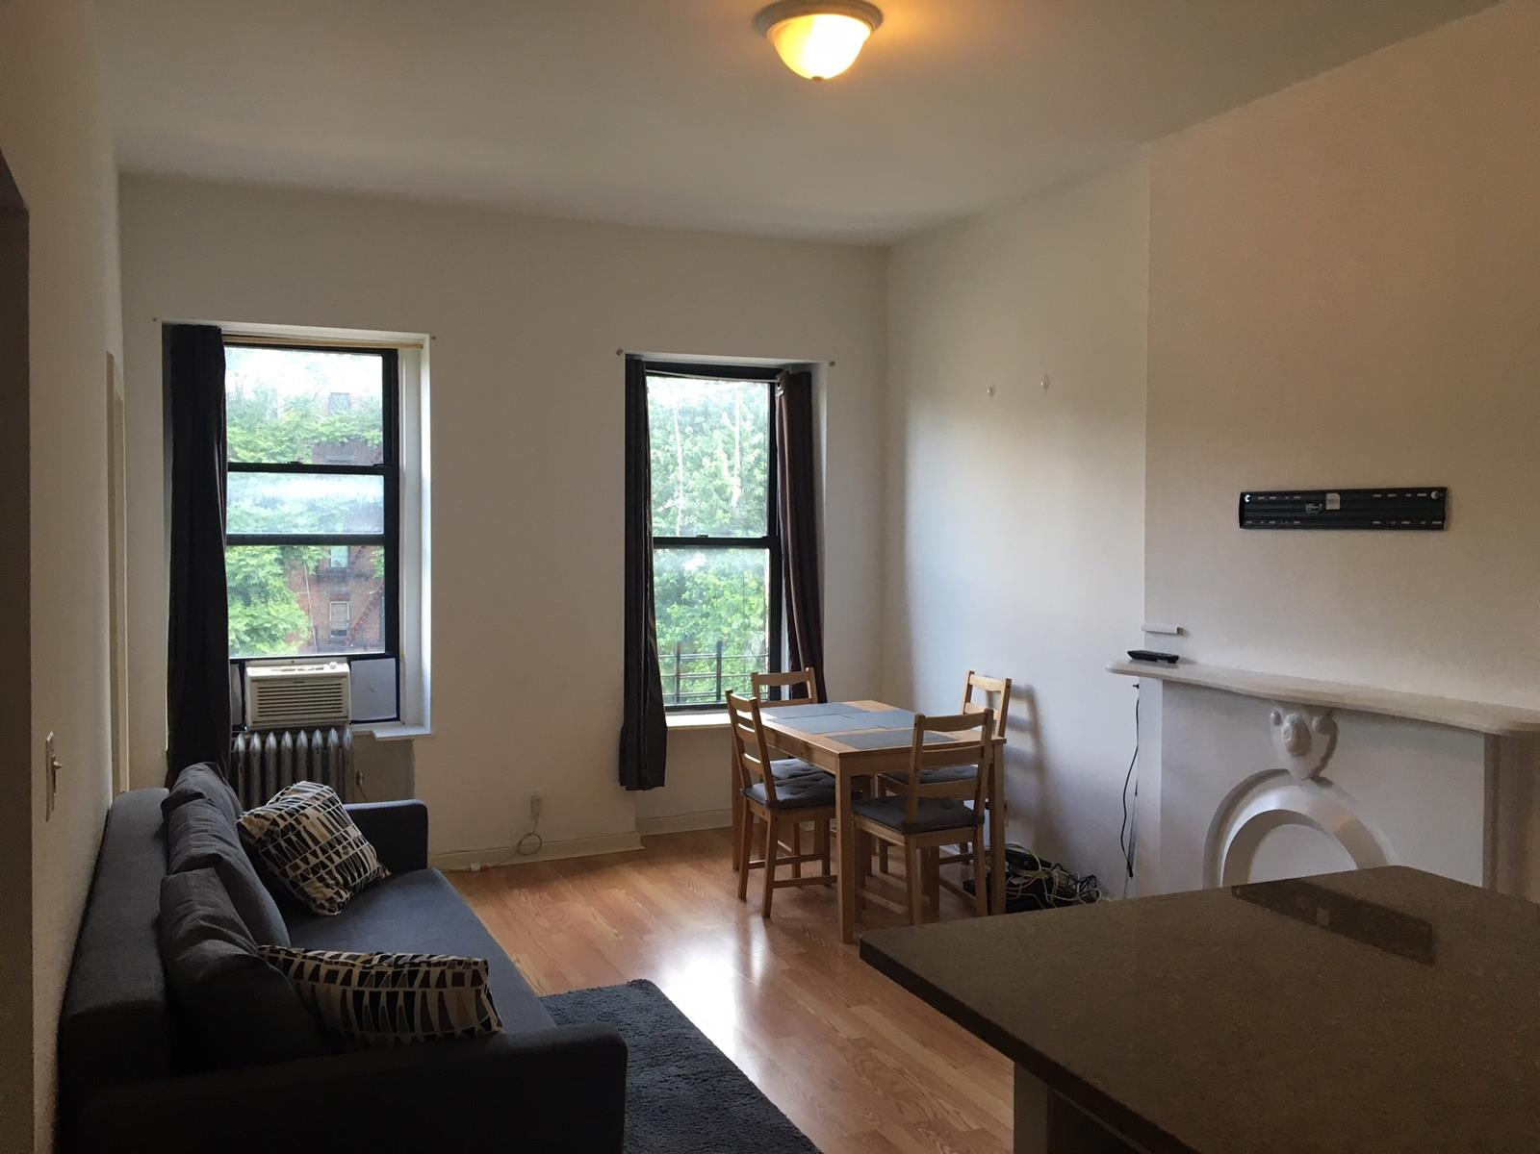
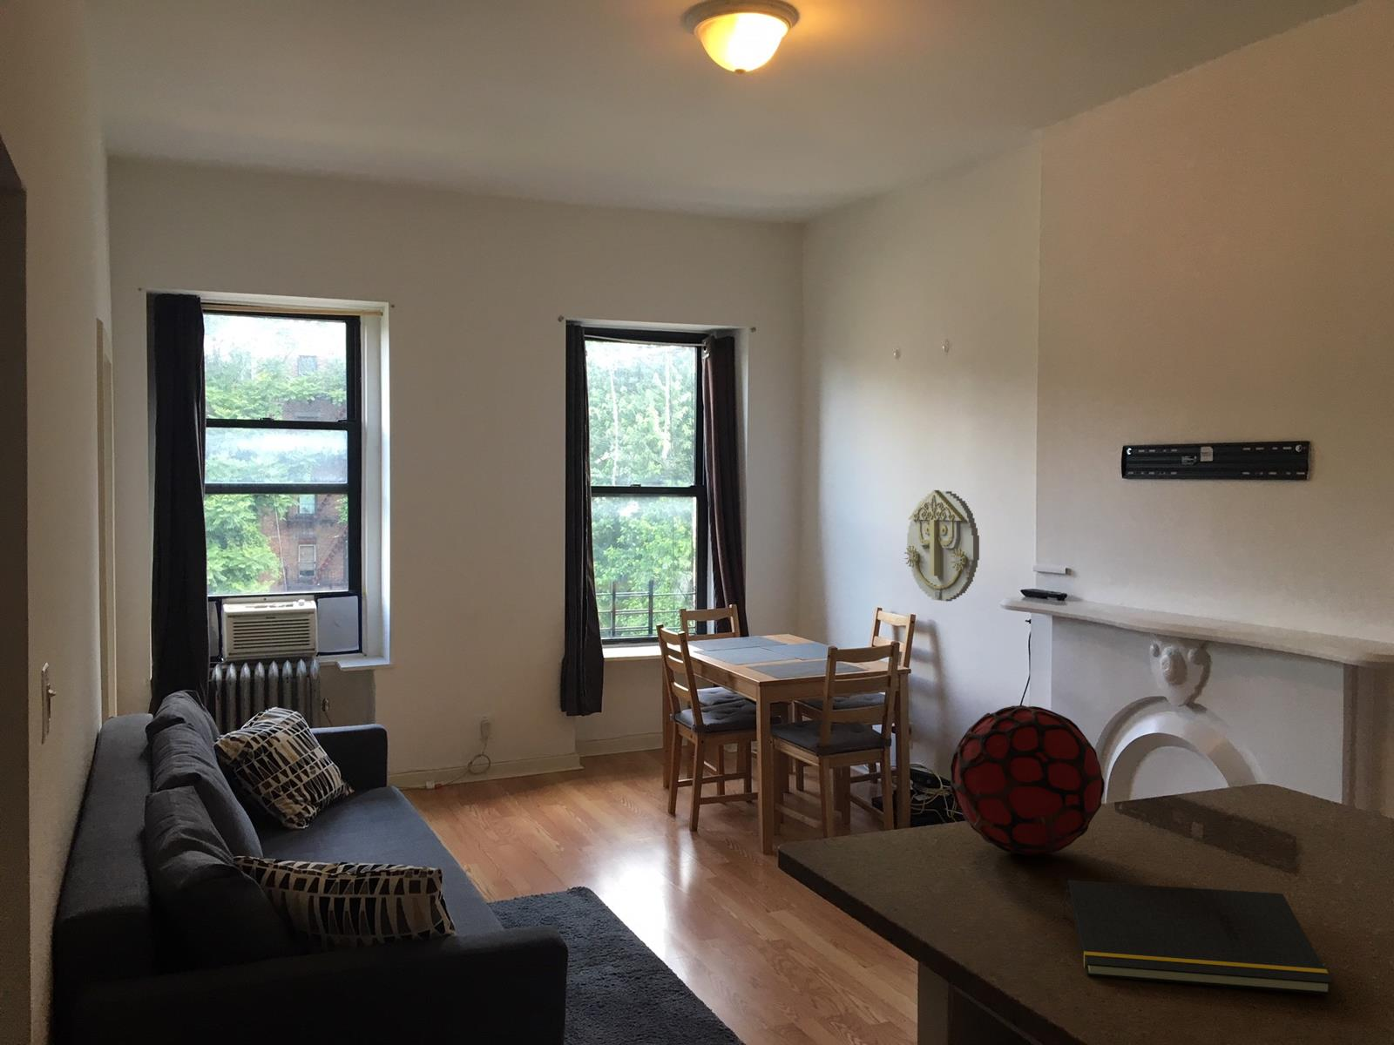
+ notepad (1189, 933)
+ decorative orb (1025, 778)
+ wall decoration (937, 546)
